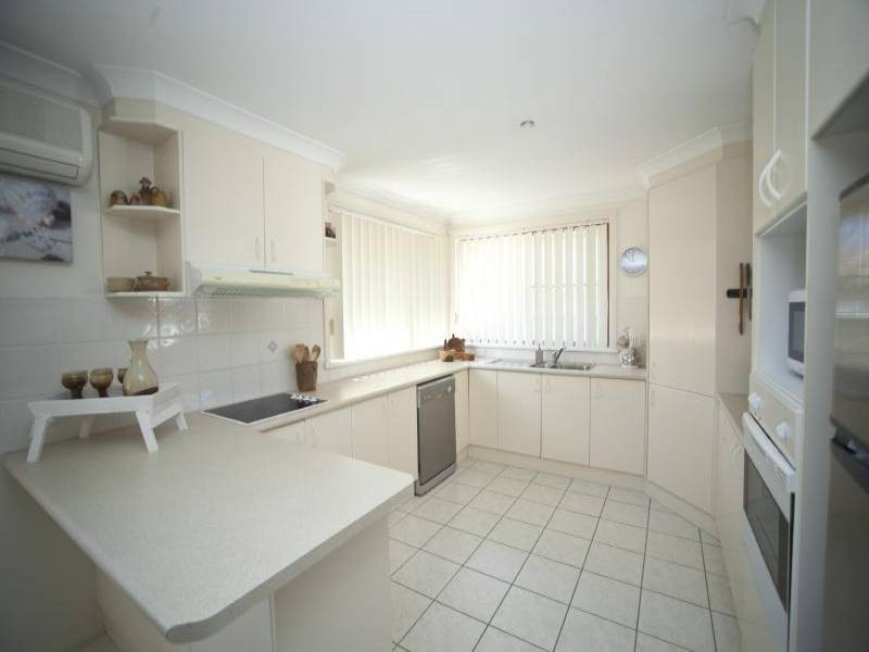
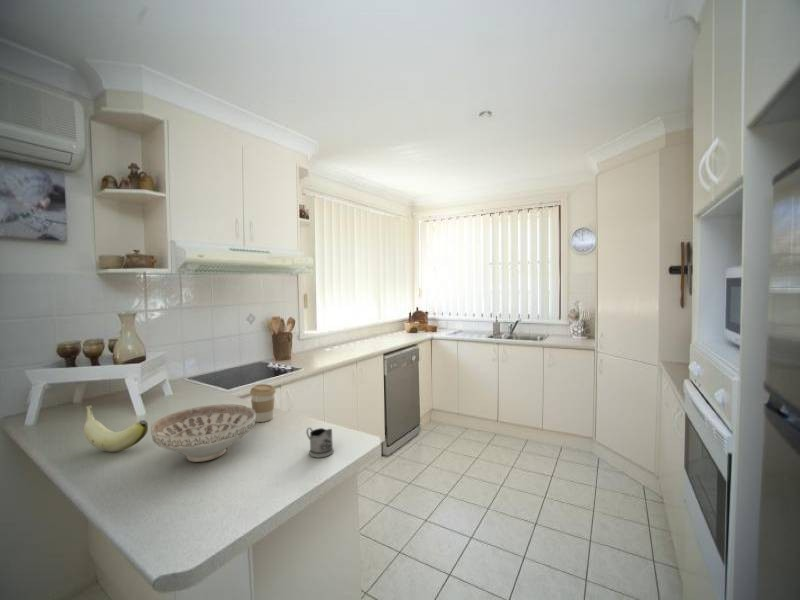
+ coffee cup (263, 402)
+ decorative bowl (207, 436)
+ banana (112, 431)
+ tea glass holder (318, 438)
